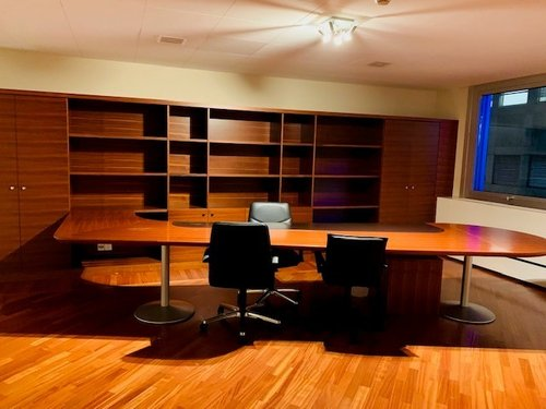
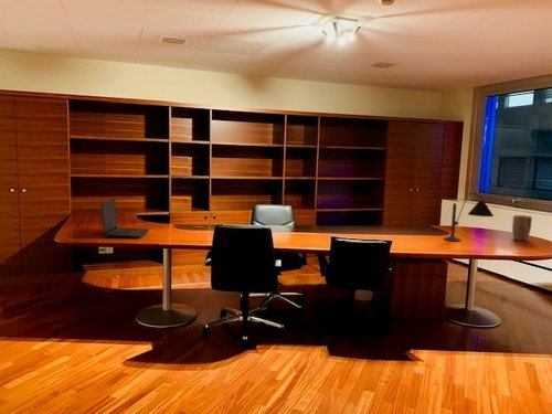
+ laptop (116, 216)
+ desk lamp (468, 214)
+ plant pot (521, 227)
